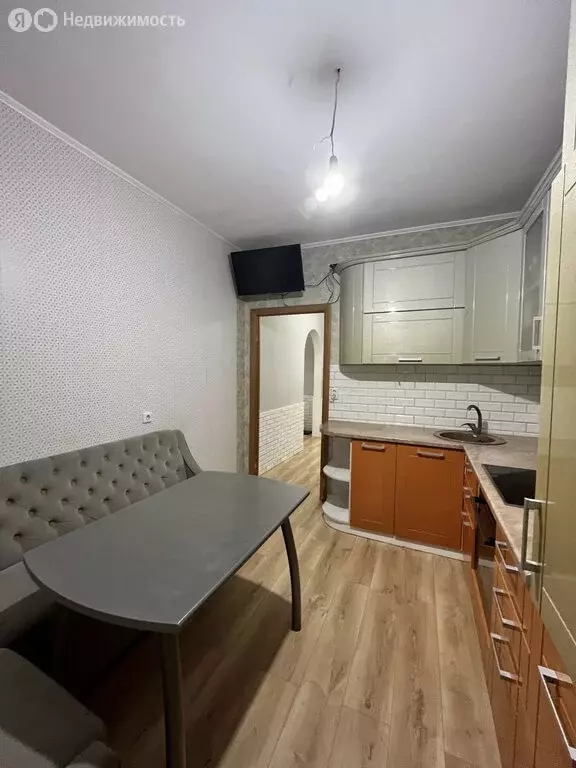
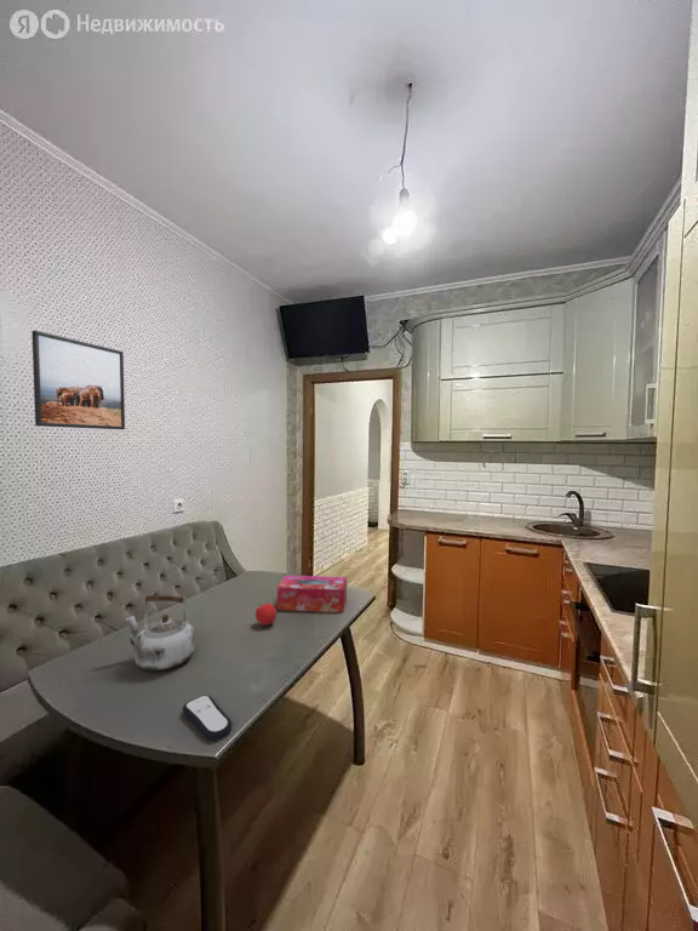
+ fruit (265, 613)
+ kettle (158, 627)
+ remote control (207, 716)
+ tissue box (313, 593)
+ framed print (82, 384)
